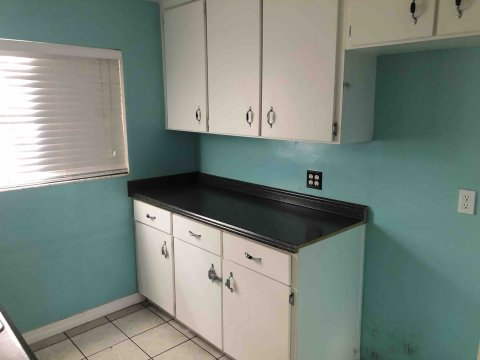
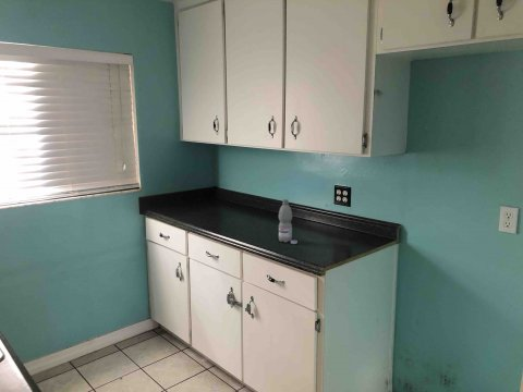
+ water bottle (288, 221)
